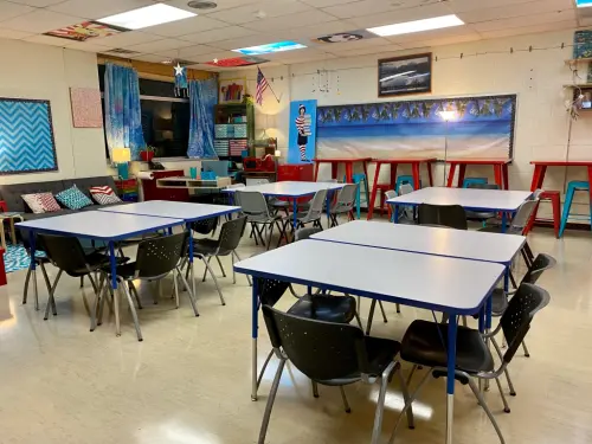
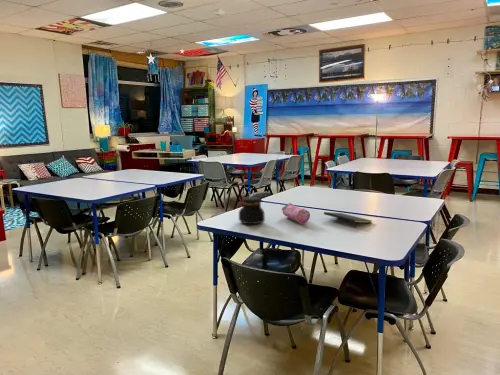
+ jar (251, 210)
+ pencil case (295, 212)
+ notepad (347, 217)
